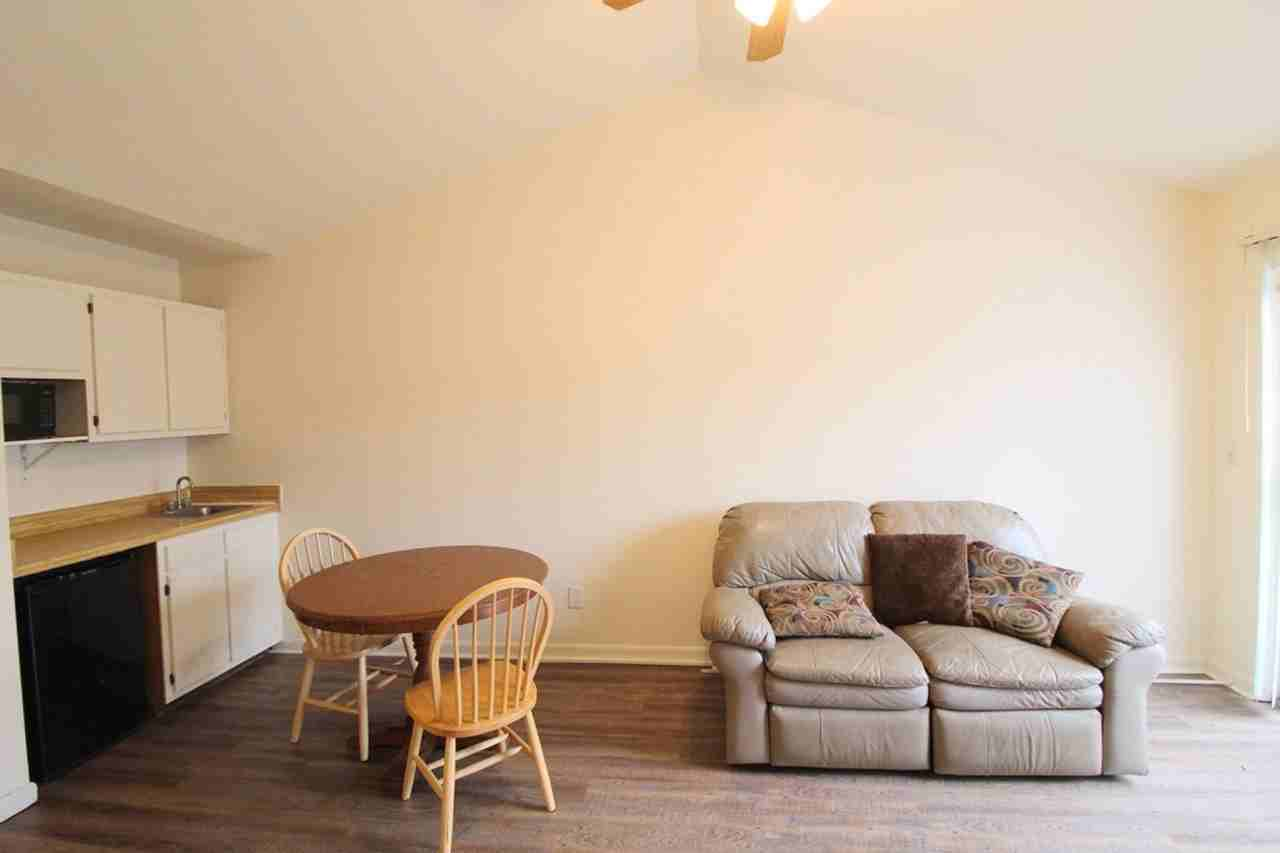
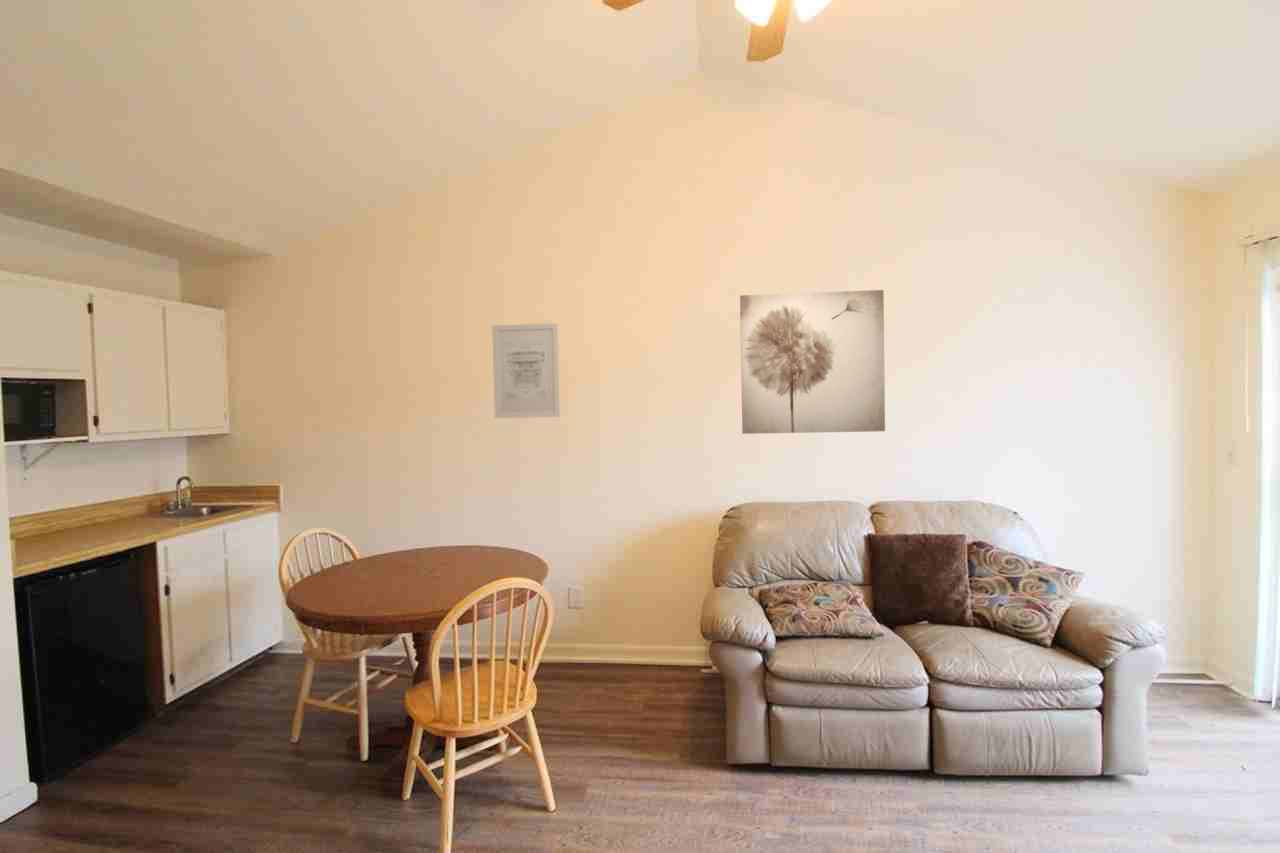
+ wall art (811, 363)
+ wall art (526, 371)
